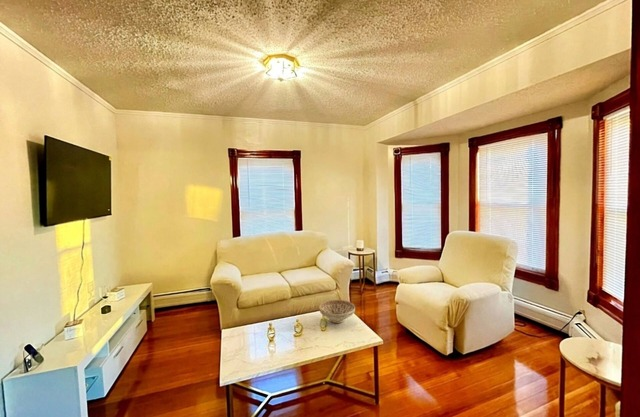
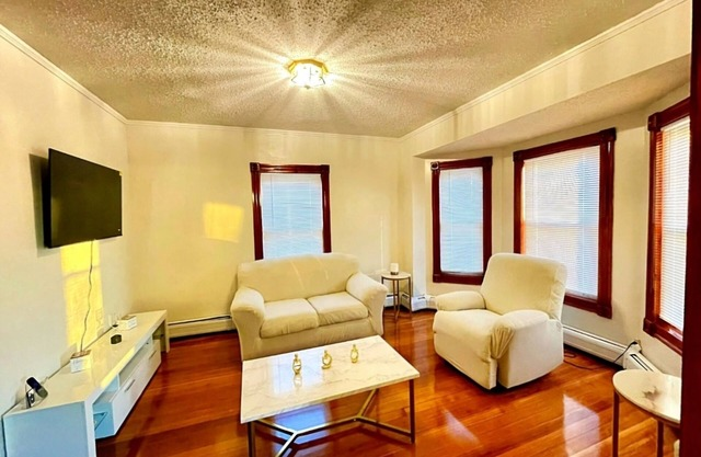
- decorative bowl (337, 313)
